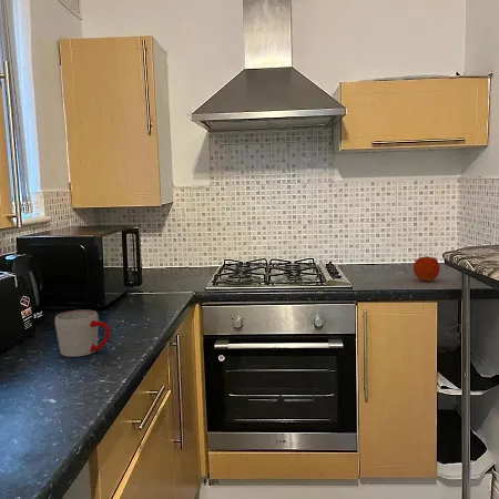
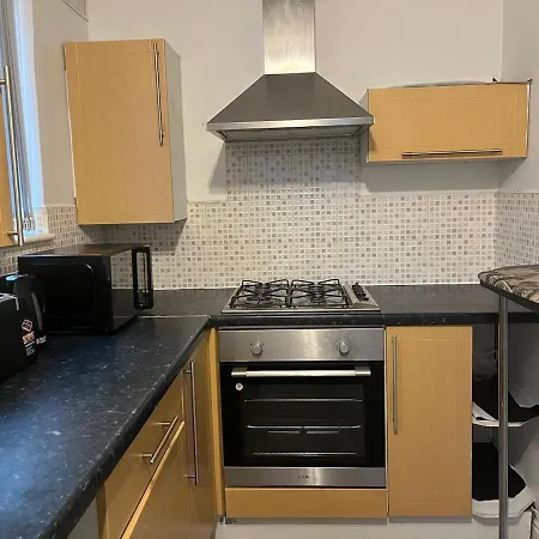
- mug (85, 334)
- fruit (426, 268)
